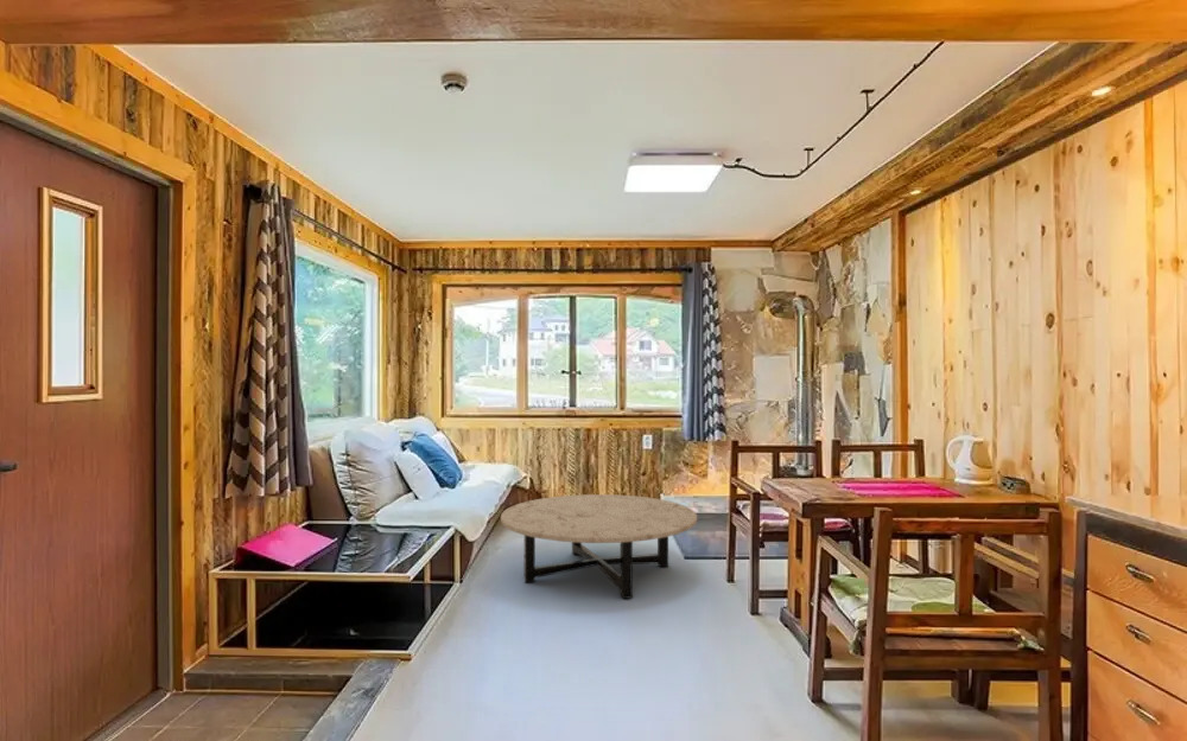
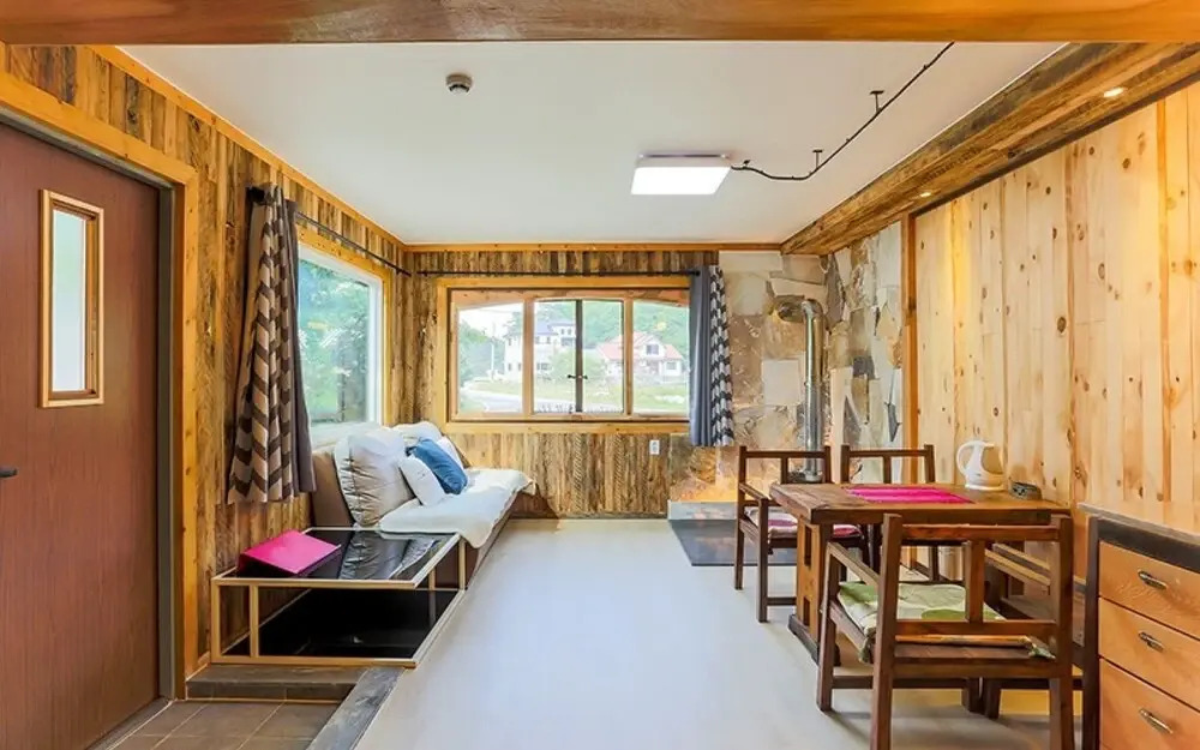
- coffee table (598, 542)
